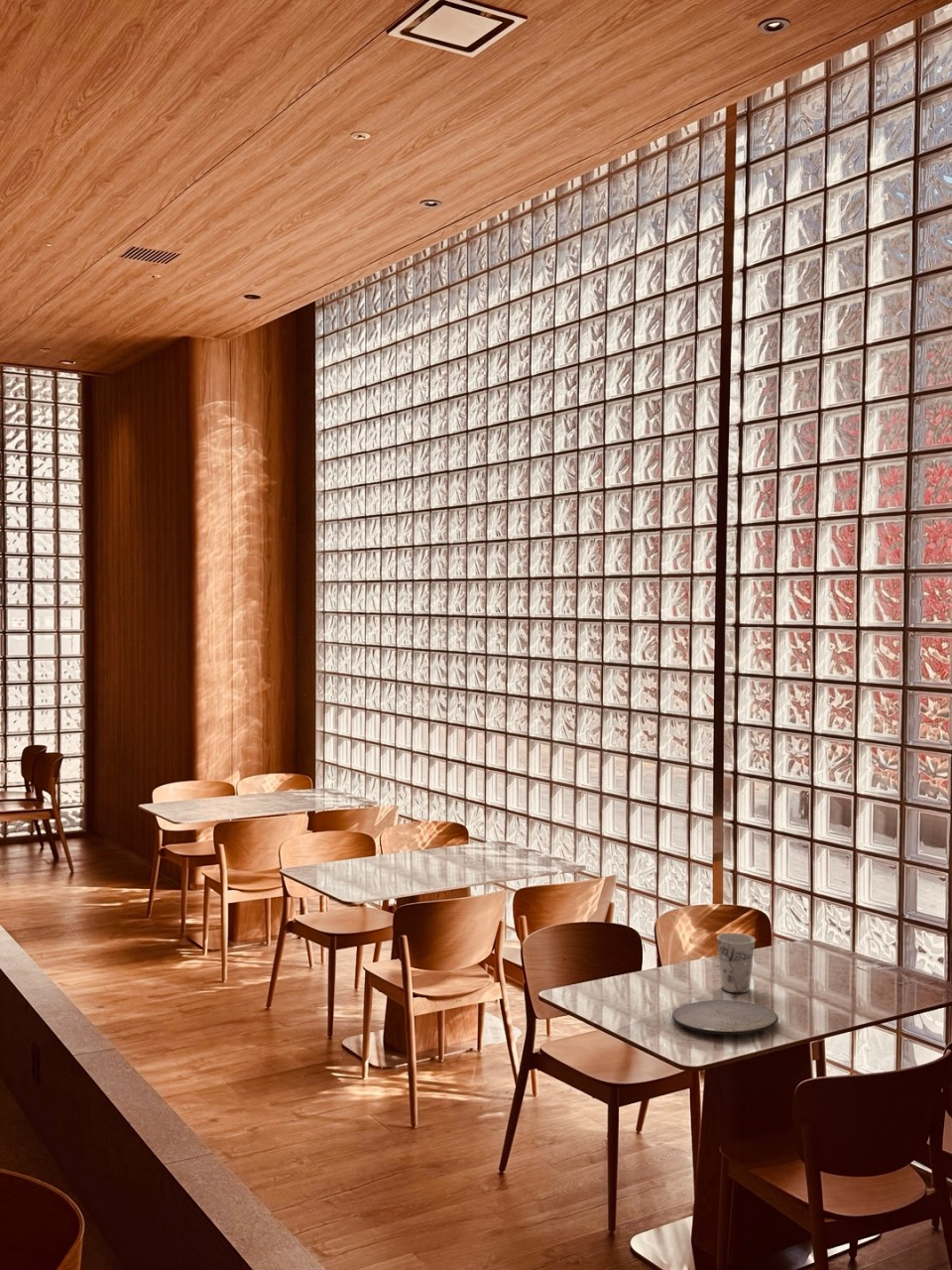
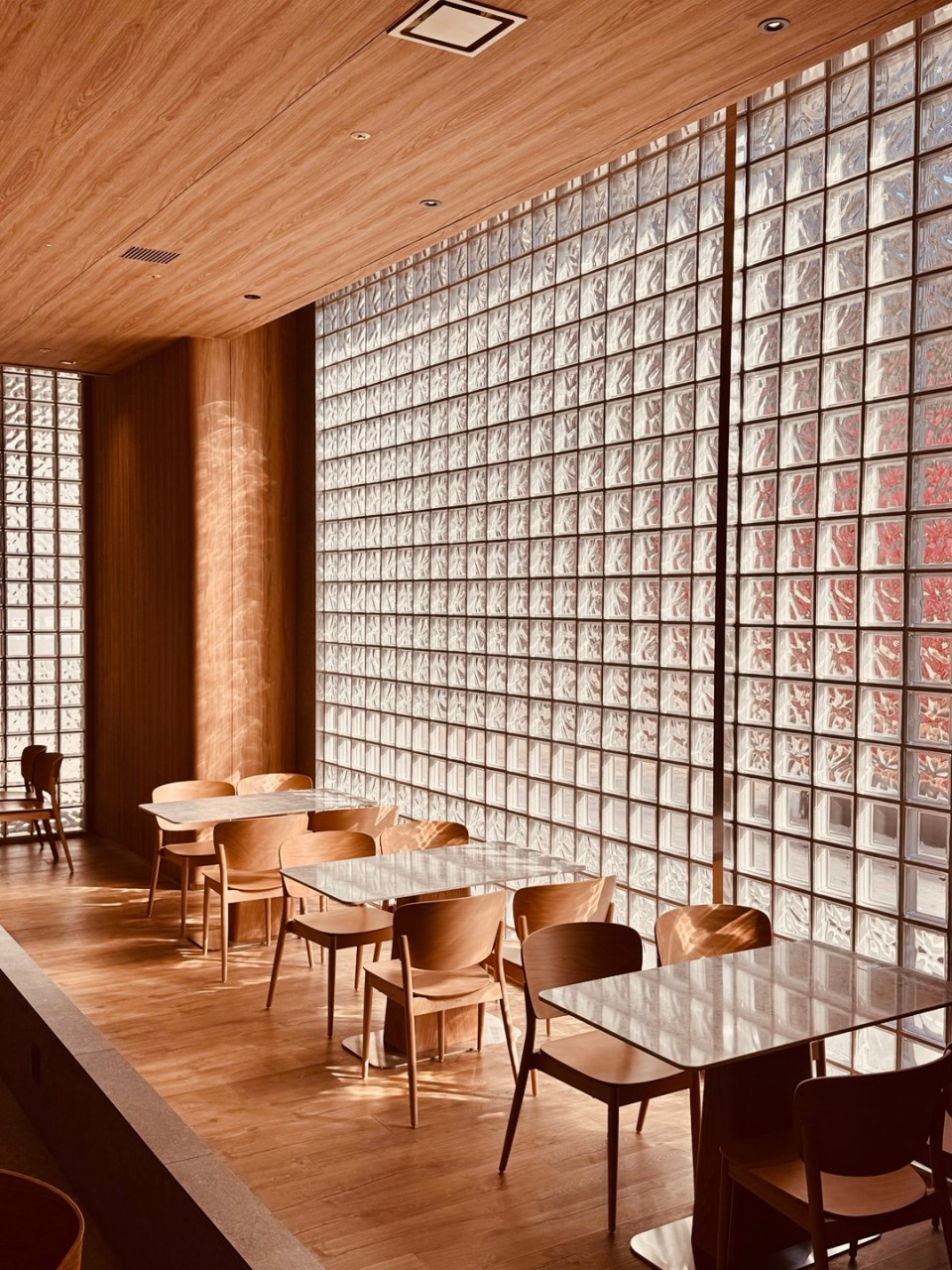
- cup (735, 963)
- plate (724, 1016)
